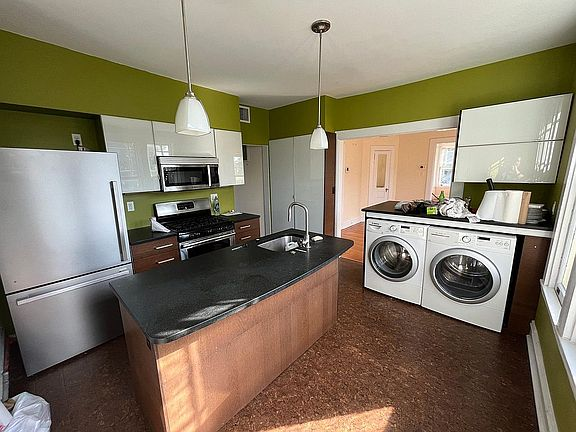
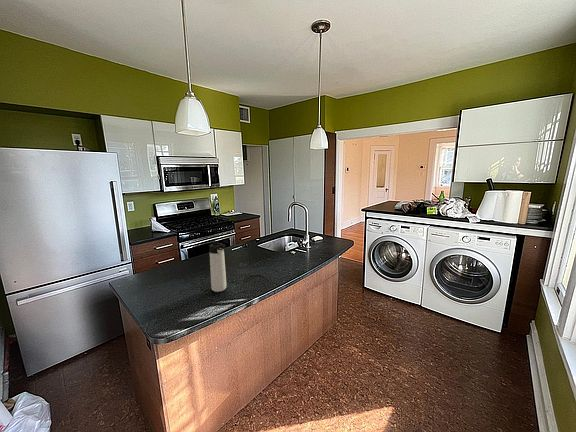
+ thermos bottle (219, 267)
